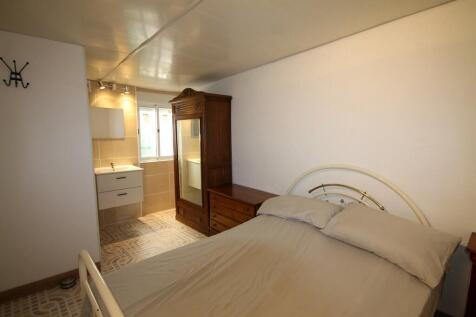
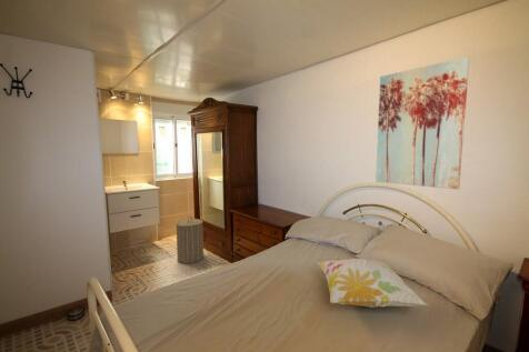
+ decorative pillow (363, 280)
+ laundry hamper (189, 237)
+ wall art (416, 128)
